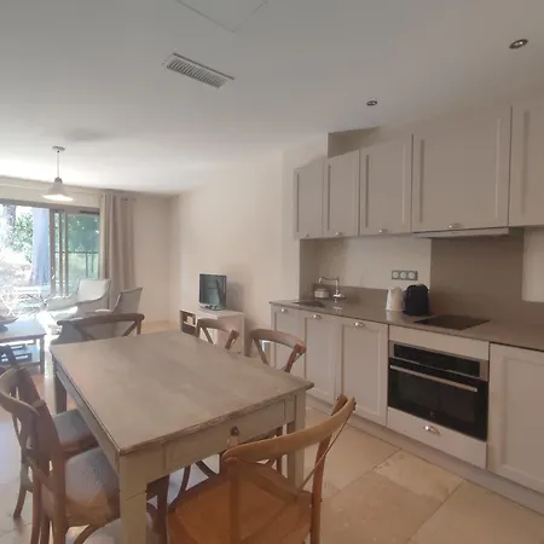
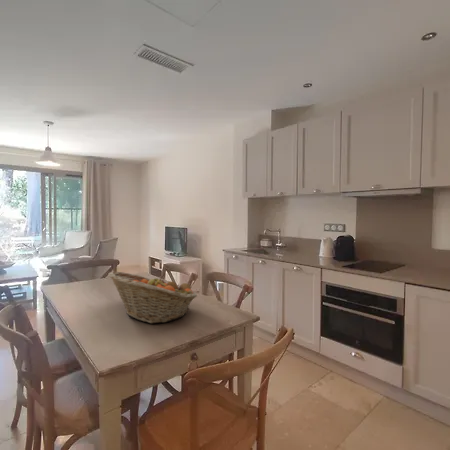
+ fruit basket (152, 291)
